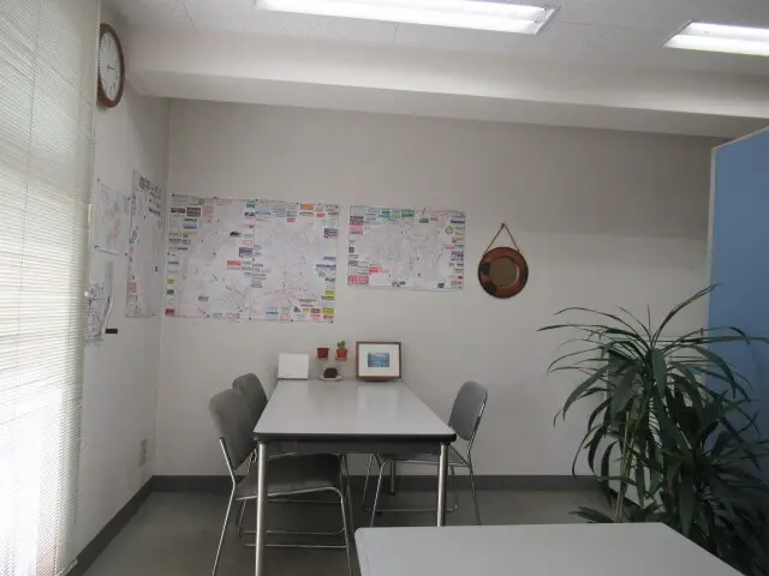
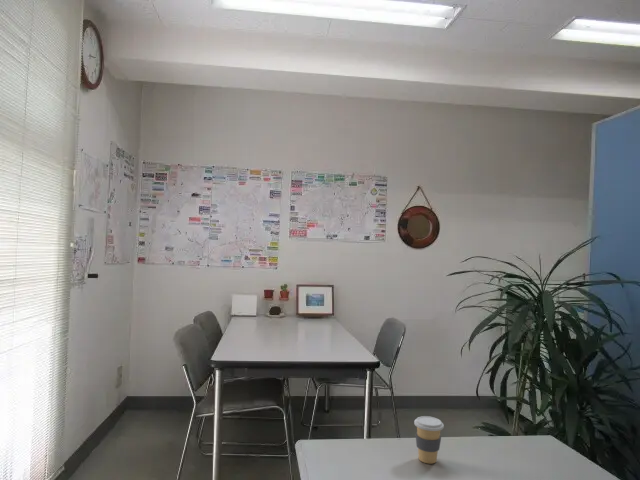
+ coffee cup (428, 440)
